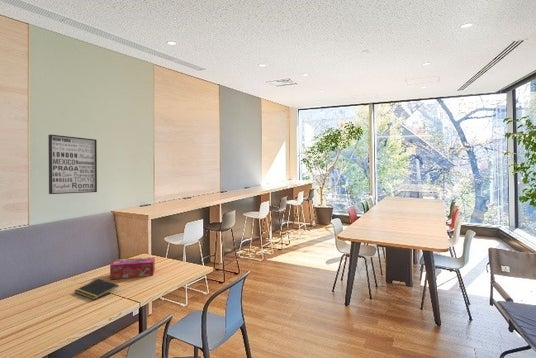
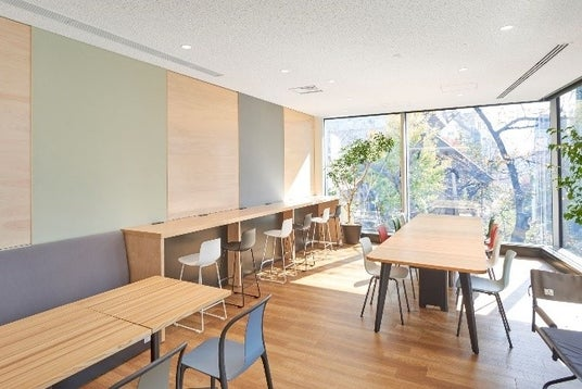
- tissue box (133, 267)
- notepad (96, 288)
- wall art (74, 165)
